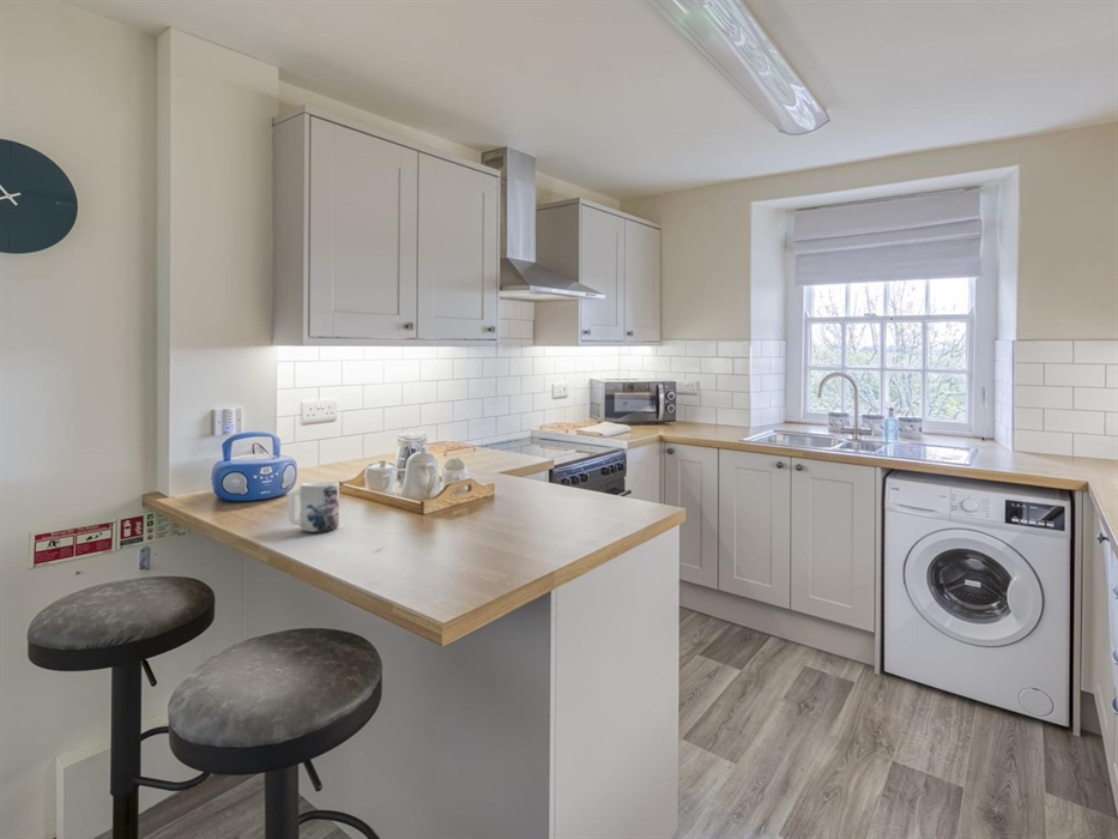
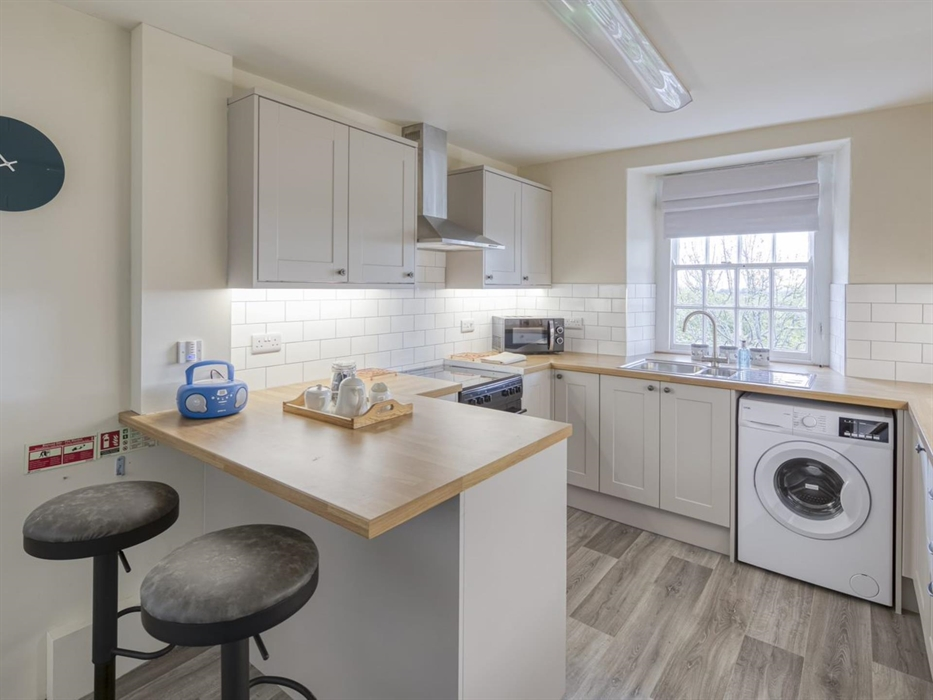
- mug (315, 507)
